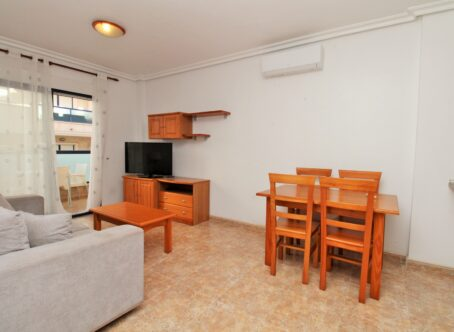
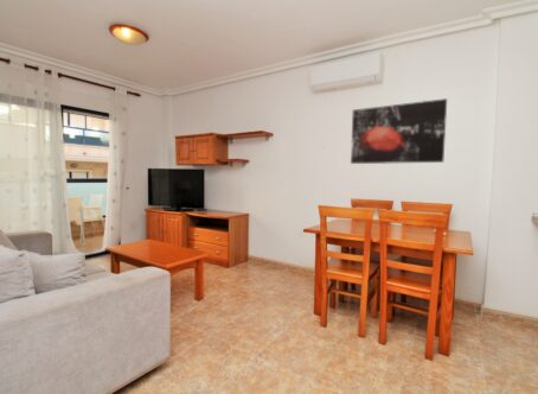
+ wall art (395, 134)
